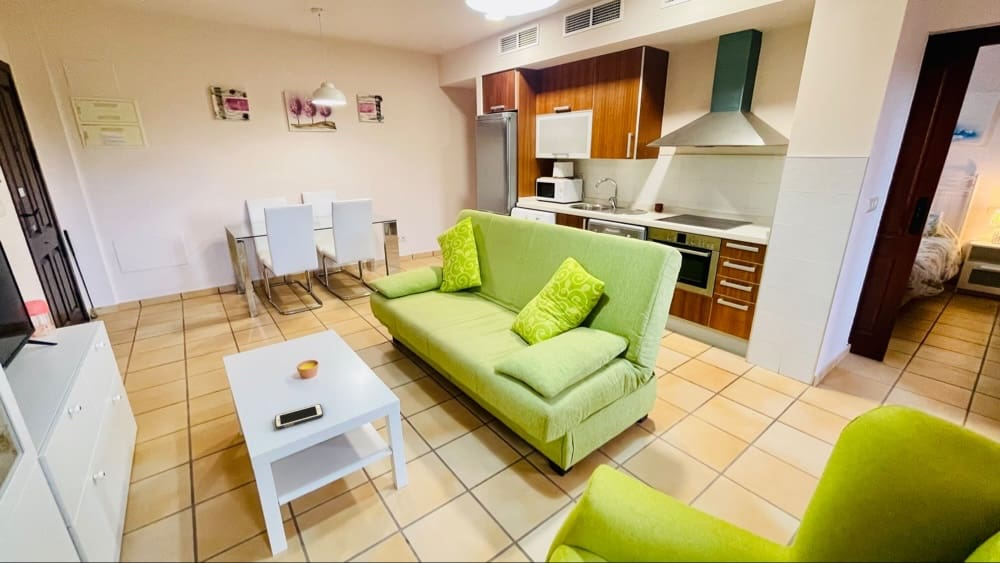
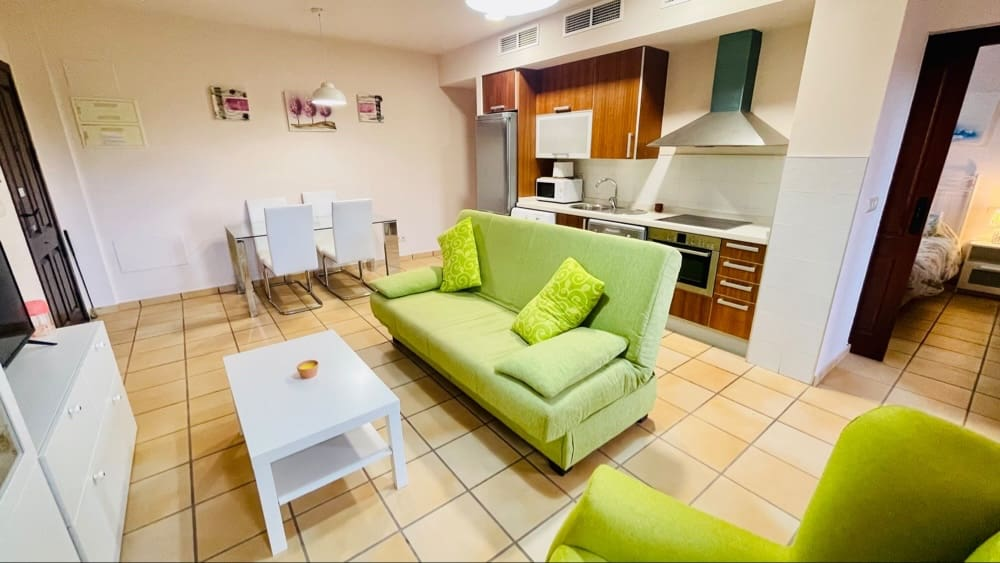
- cell phone (299, 415)
